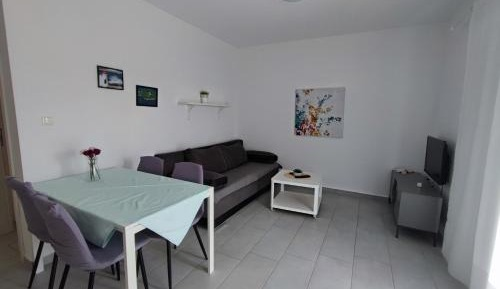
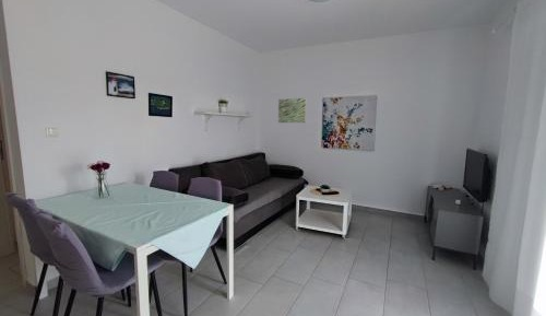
+ wall art (292, 110)
